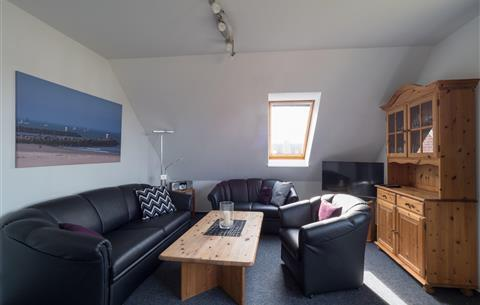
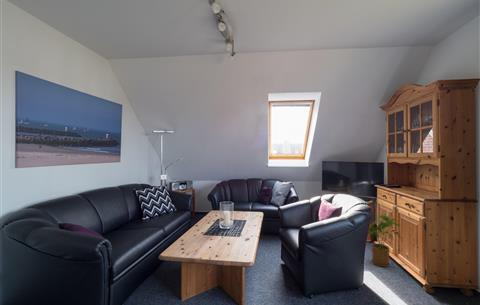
+ house plant (378, 239)
